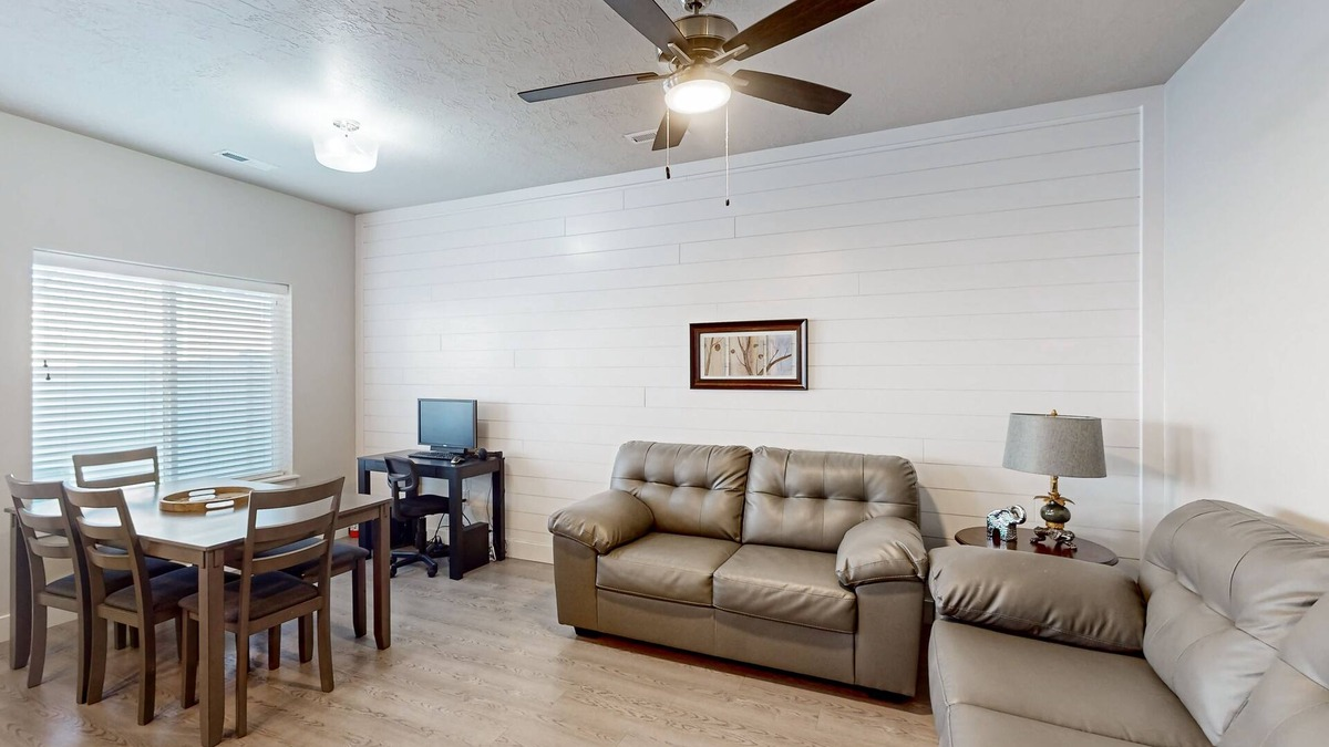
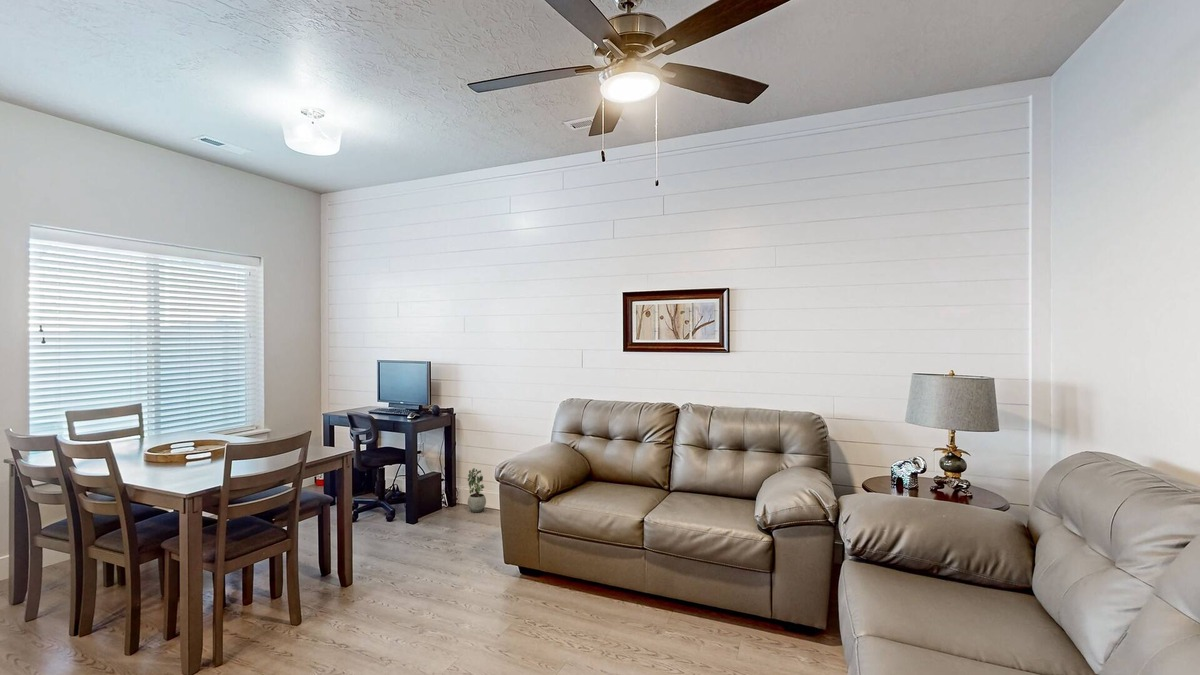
+ potted plant (477, 490)
